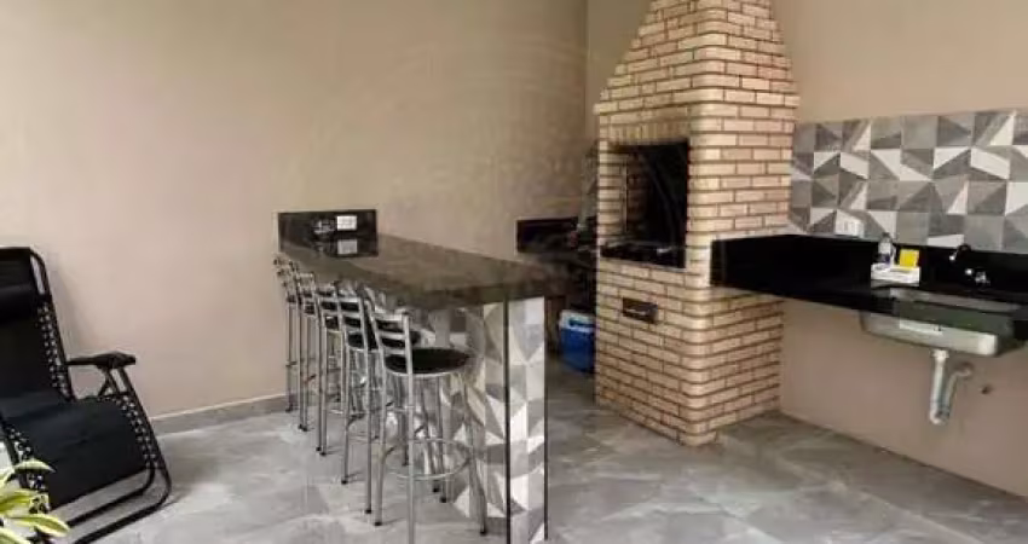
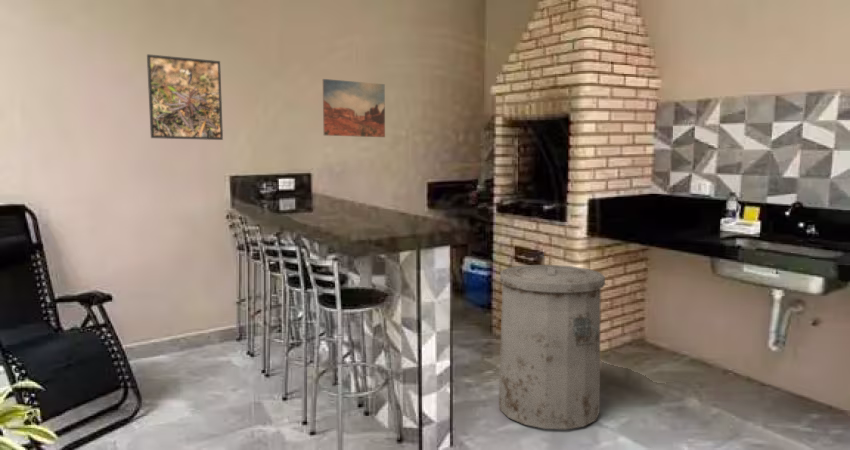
+ wall art (354, 109)
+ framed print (186, 98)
+ trash can (550, 338)
